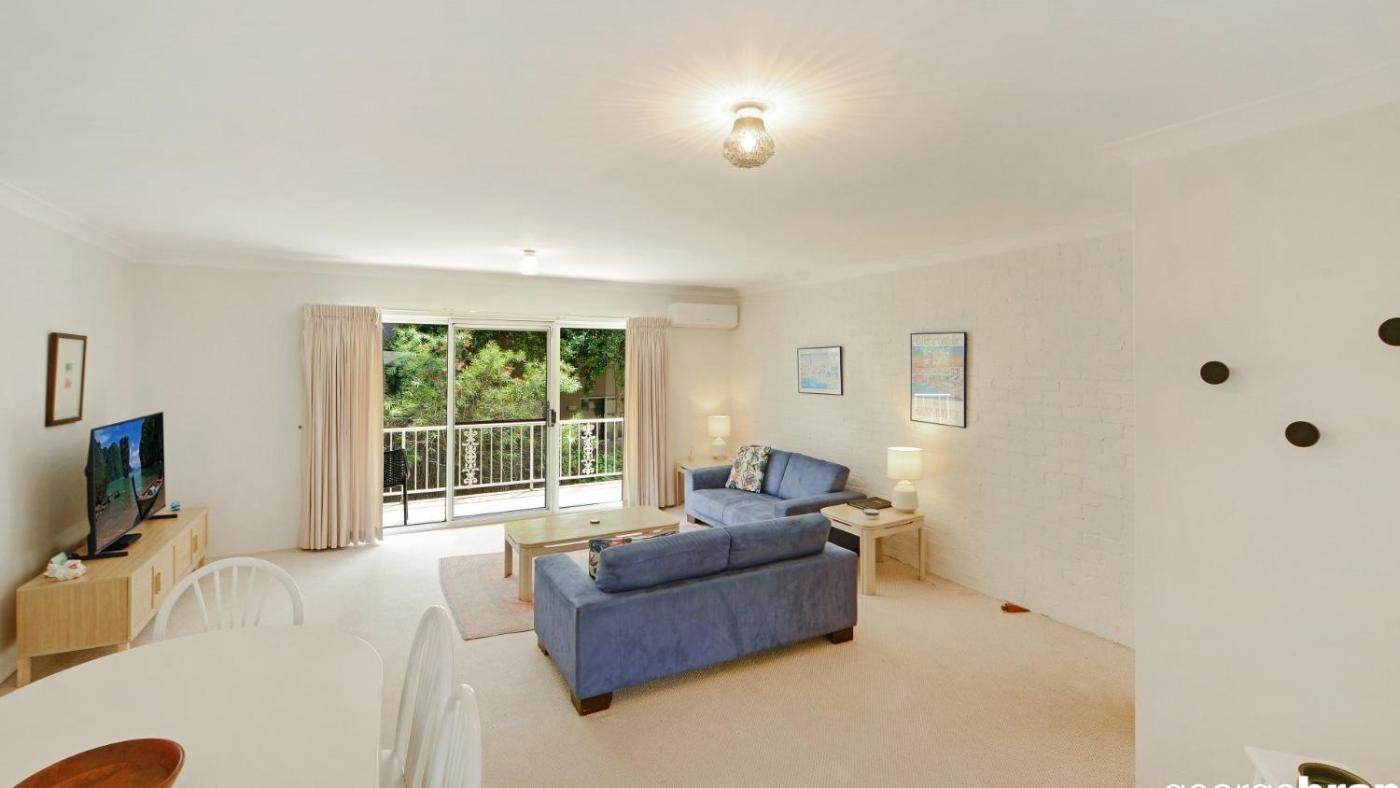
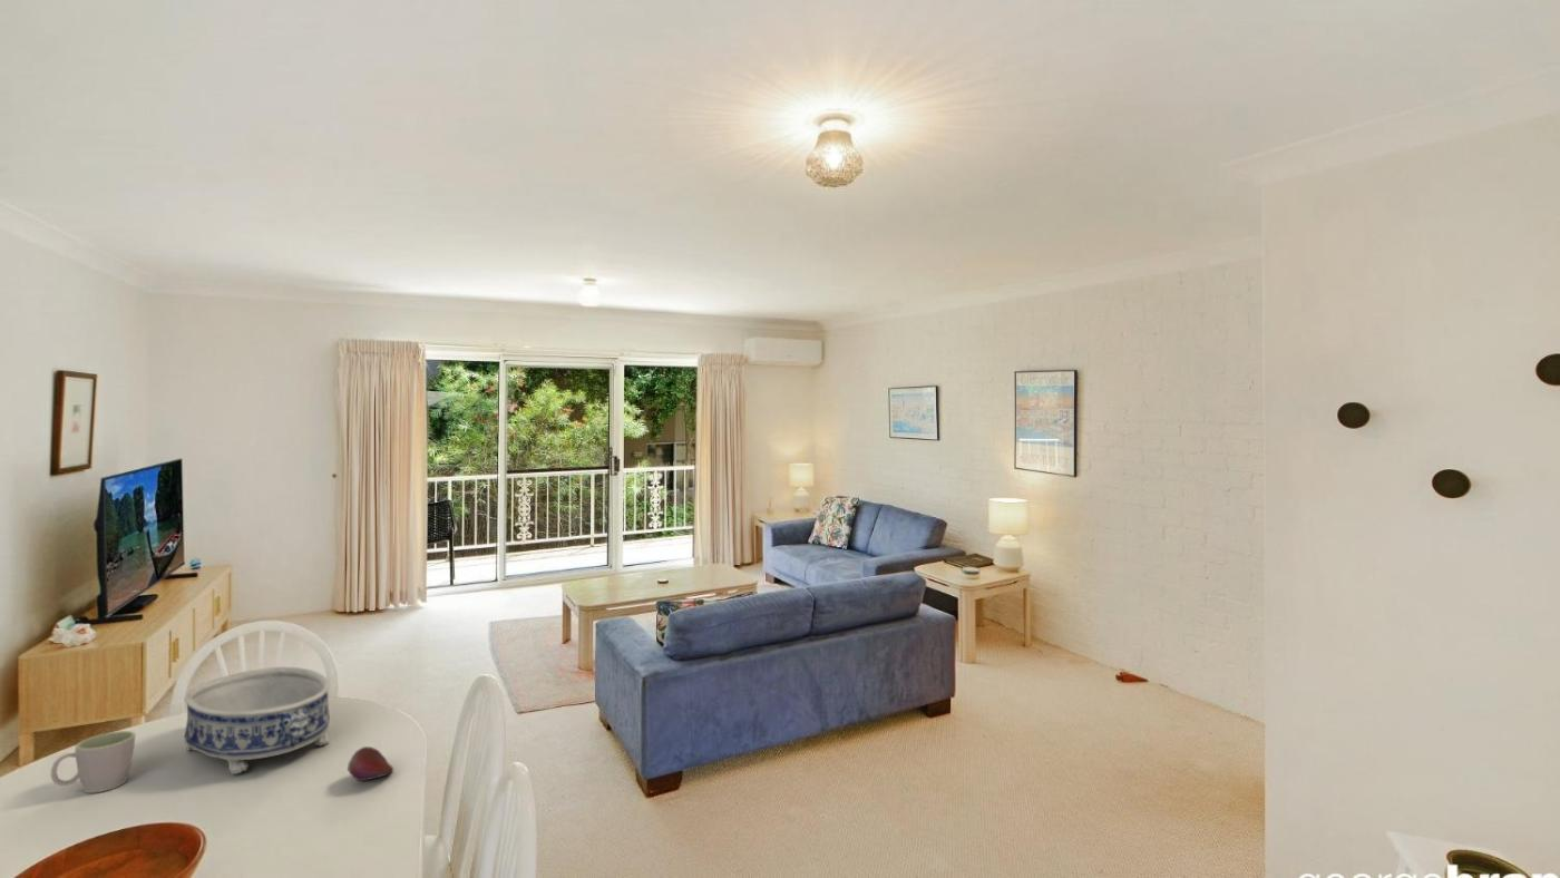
+ mug (94, 765)
+ apple (369, 764)
+ decorative bowl (259, 716)
